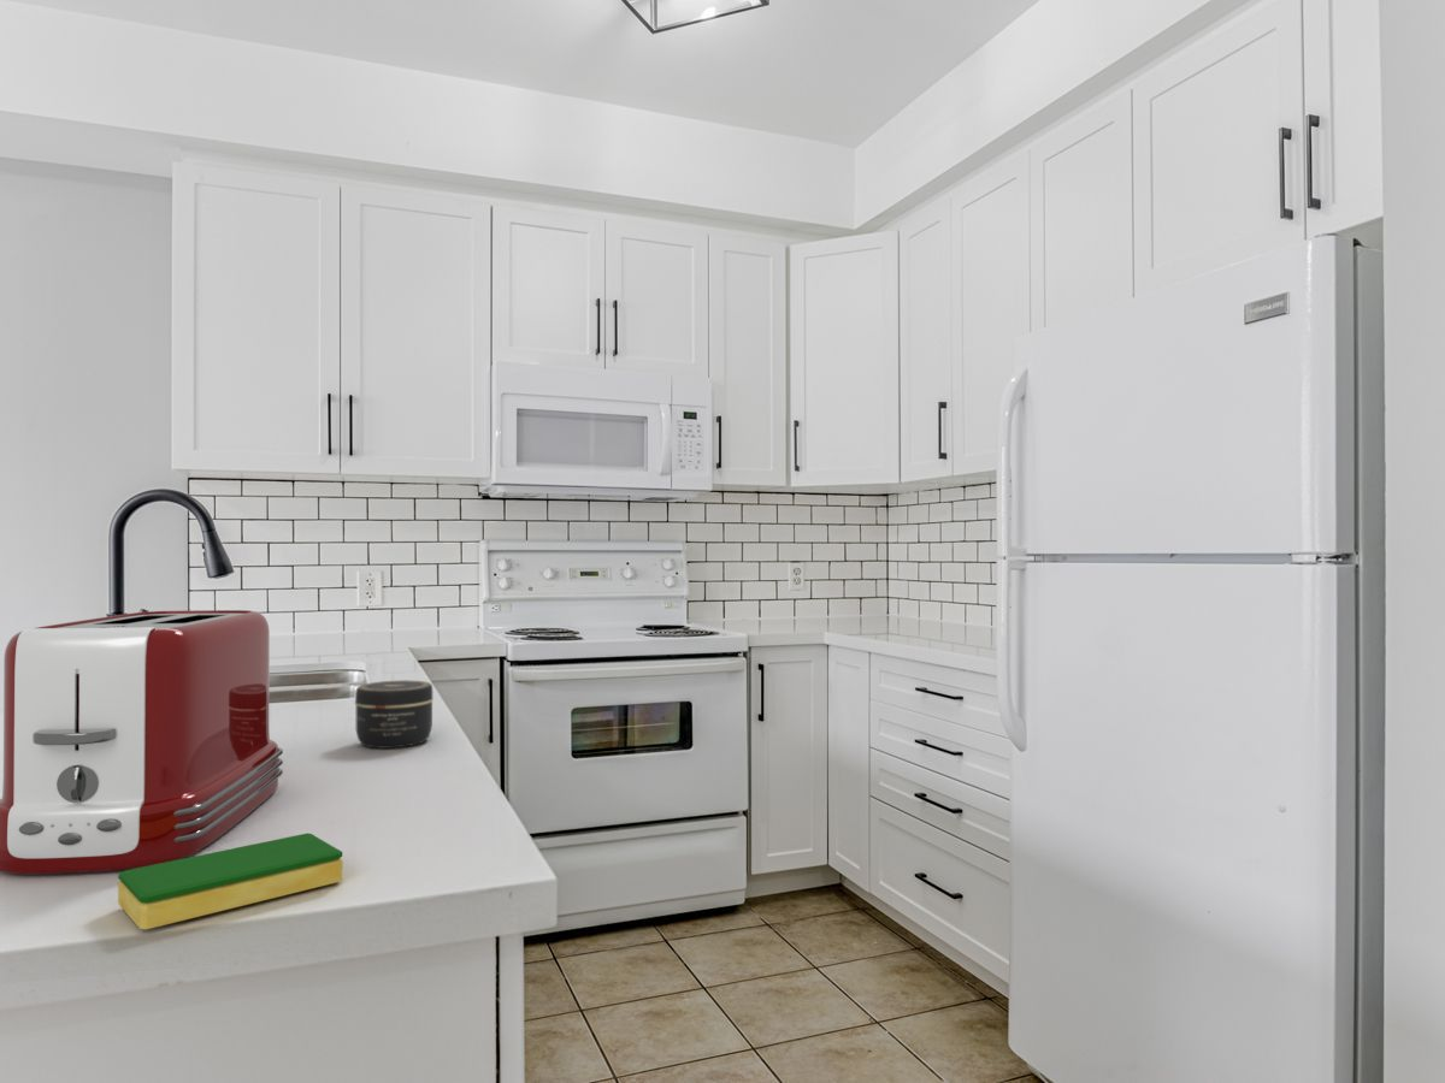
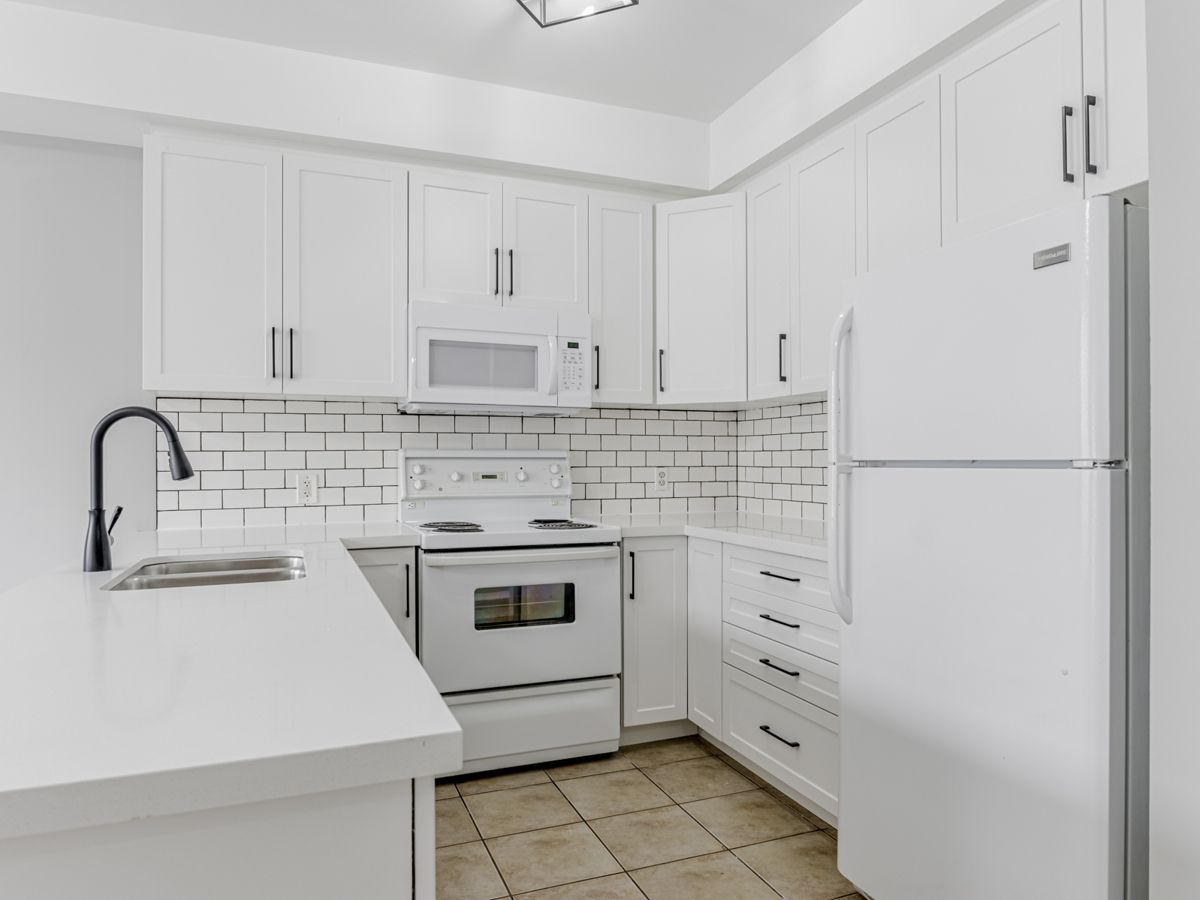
- dish sponge (234, 876)
- jar (394, 712)
- toaster (153, 718)
